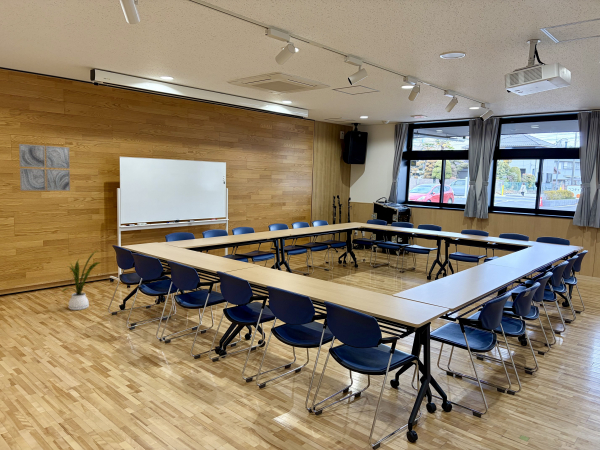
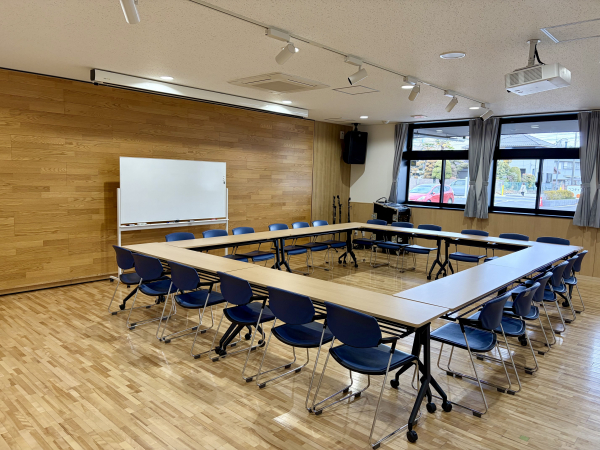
- wall art (46, 167)
- house plant (81, 280)
